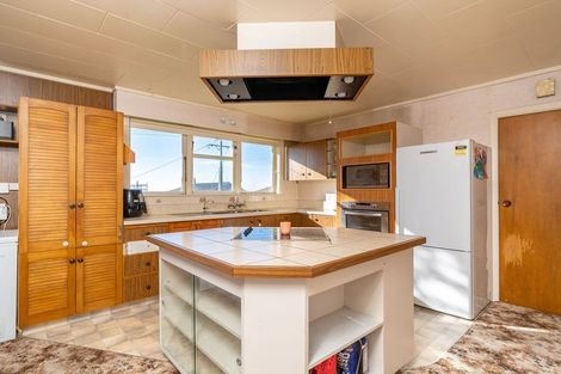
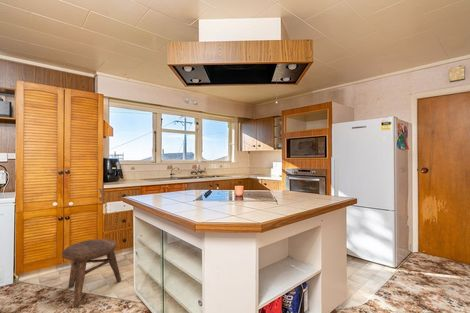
+ stool (89, 269)
